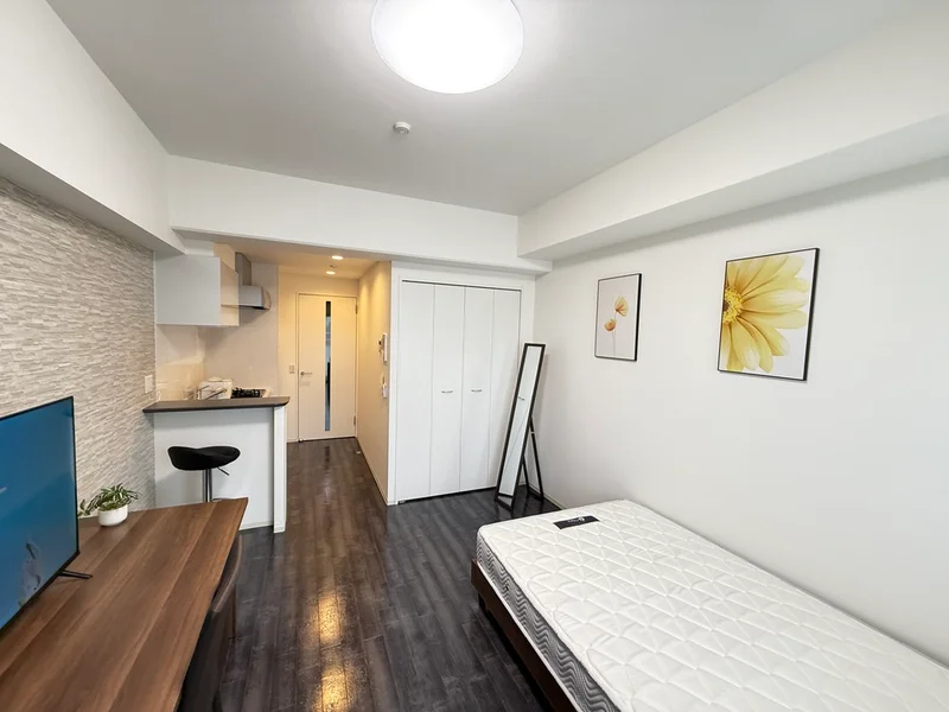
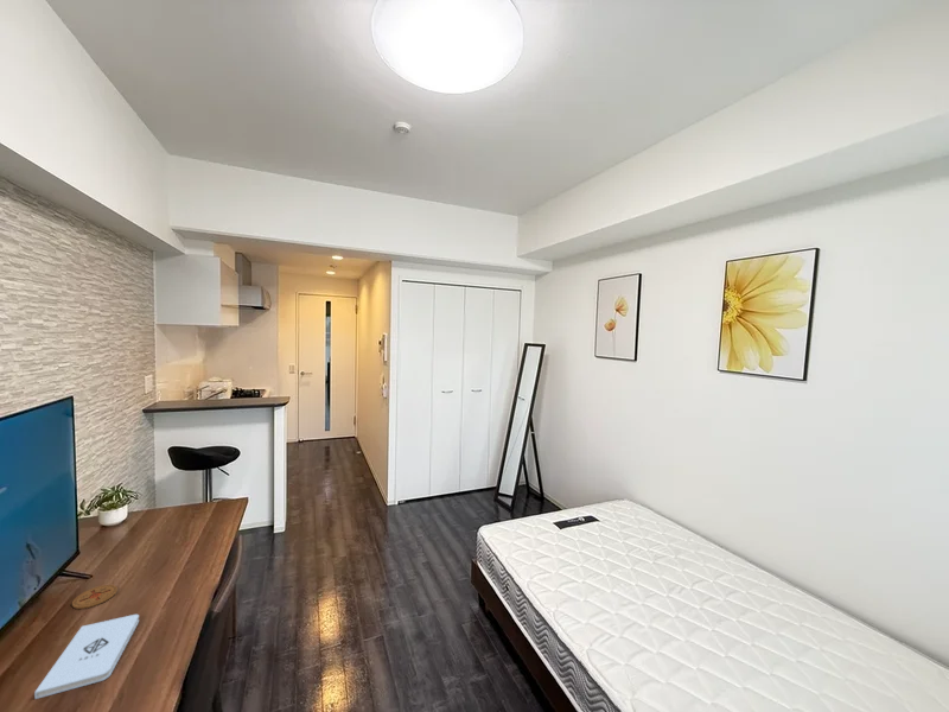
+ notepad (94, 650)
+ coaster (95, 596)
